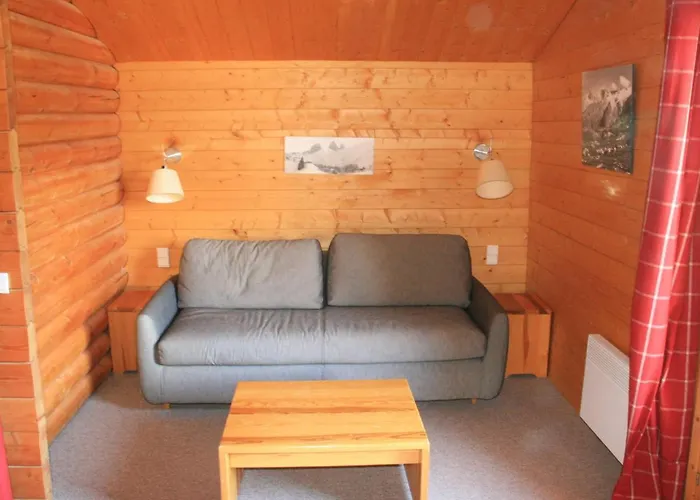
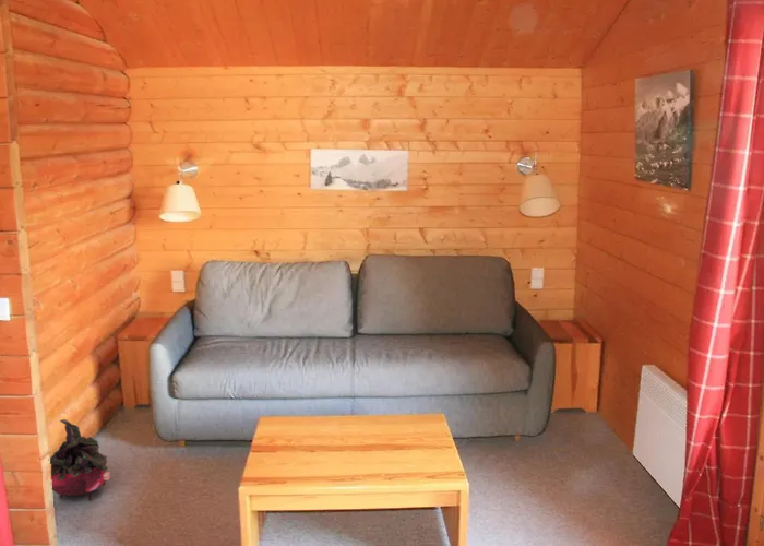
+ potted plant (80, 454)
